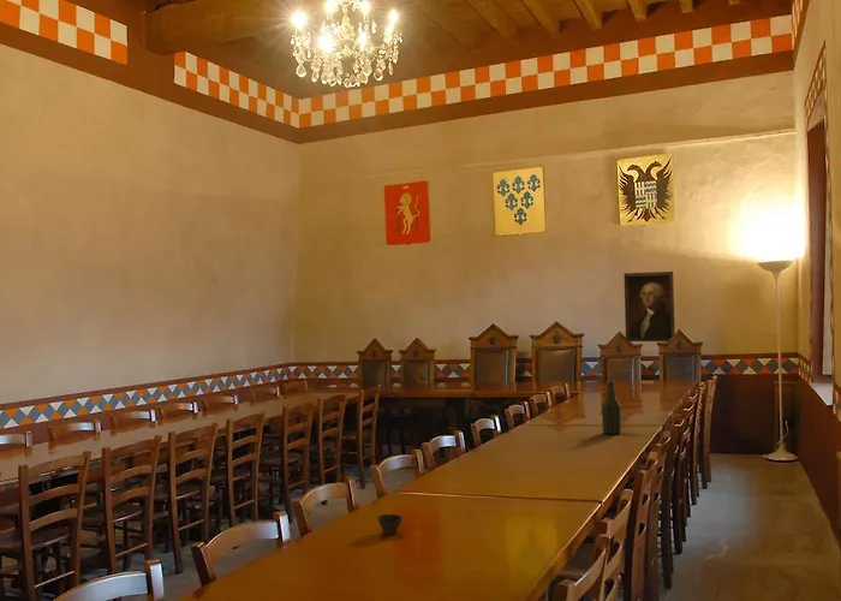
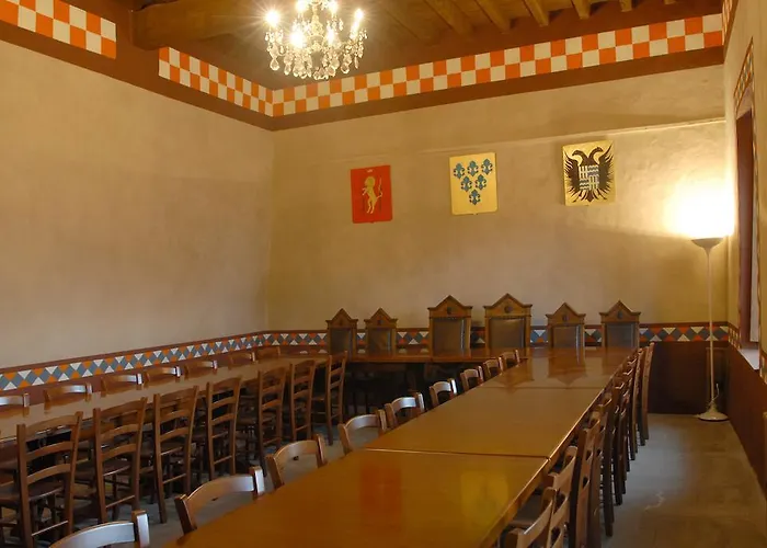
- cup (389, 524)
- portrait (649, 307)
- bottle (610, 406)
